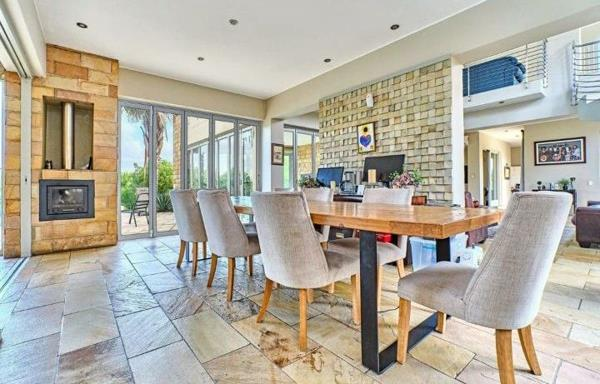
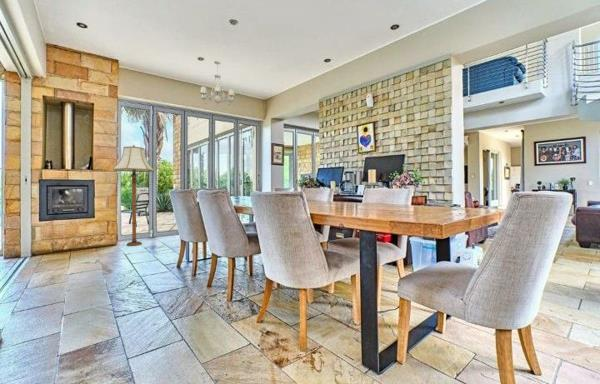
+ chandelier (217, 82)
+ floor lamp (134, 194)
